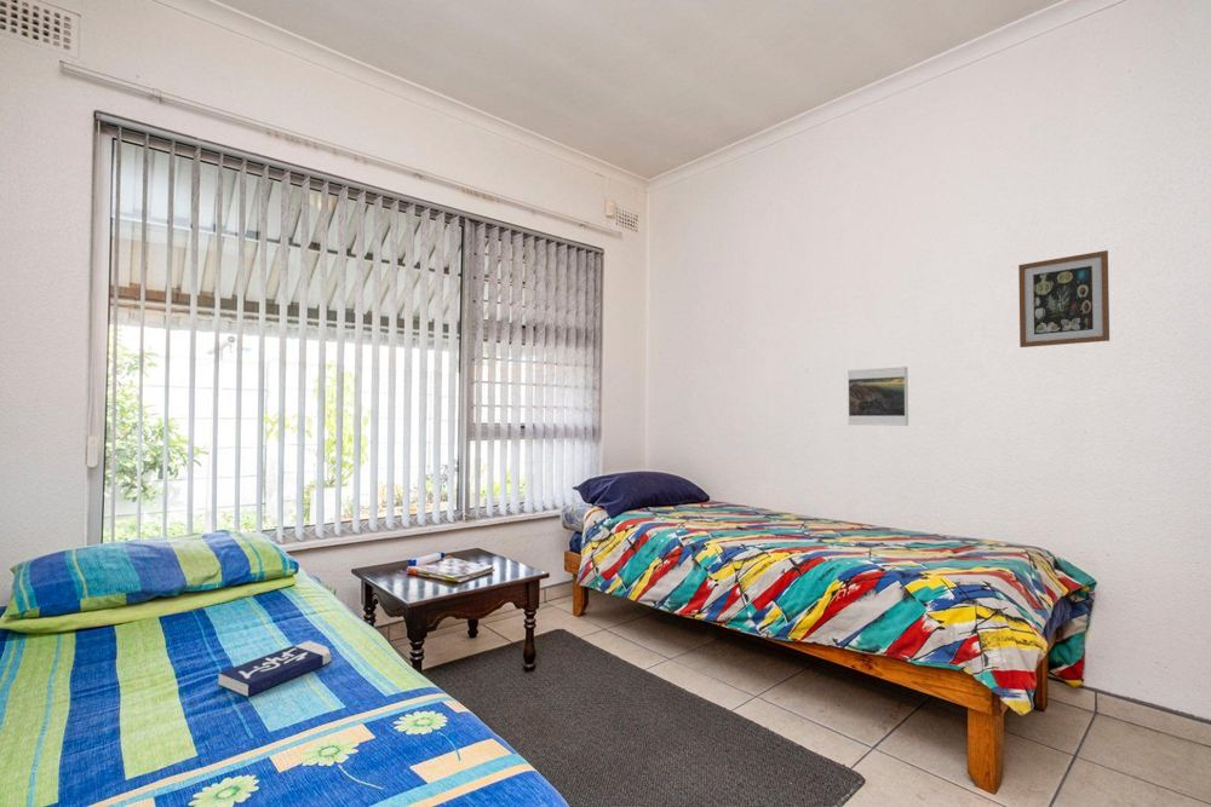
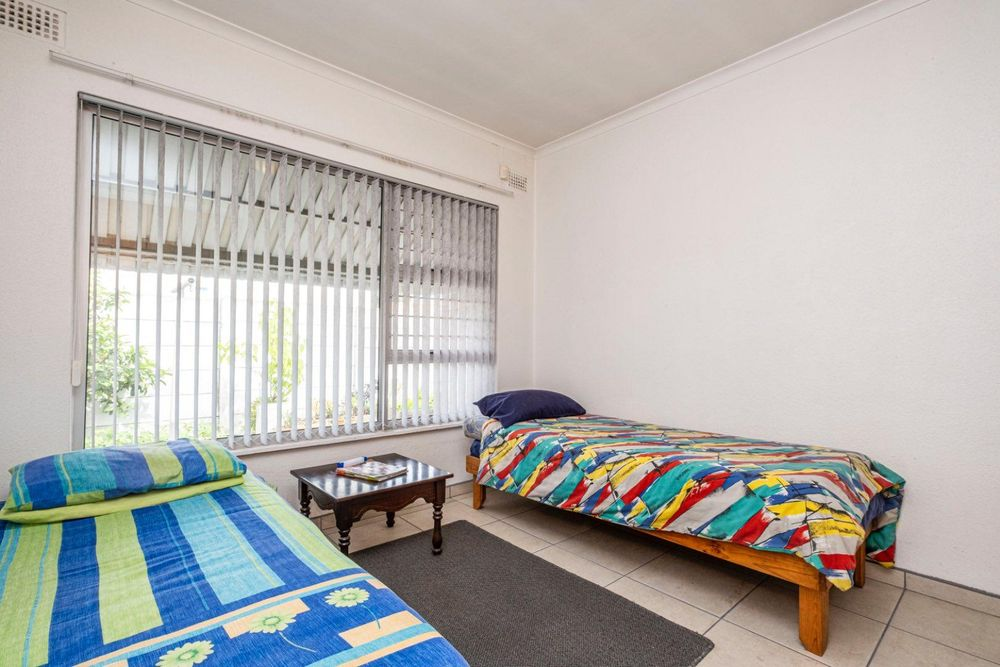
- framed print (877, 397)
- book (281, 665)
- wall art (1062, 300)
